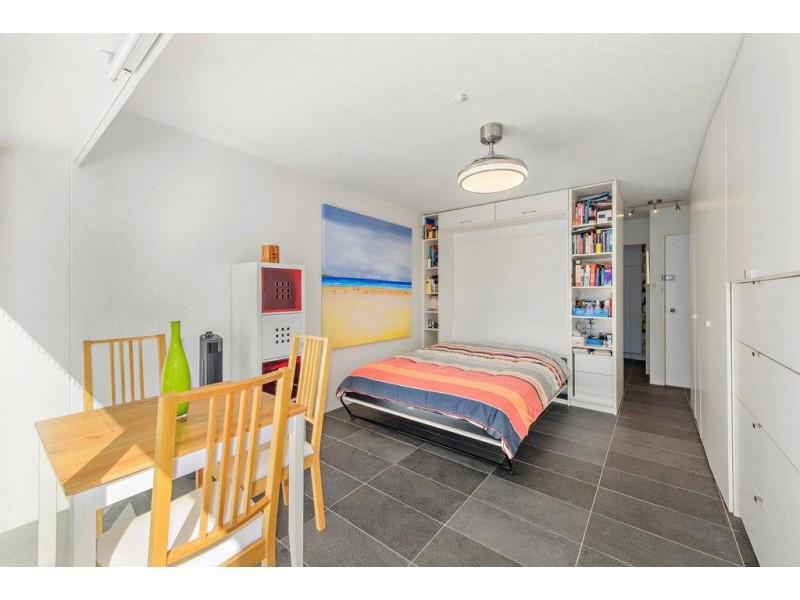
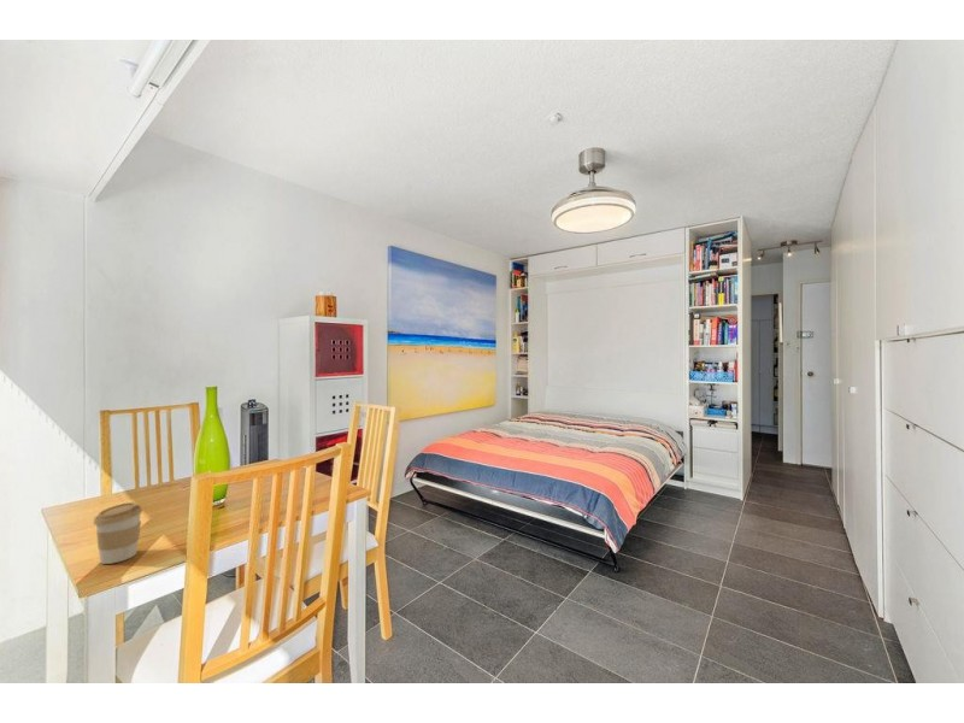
+ coffee cup (118, 531)
